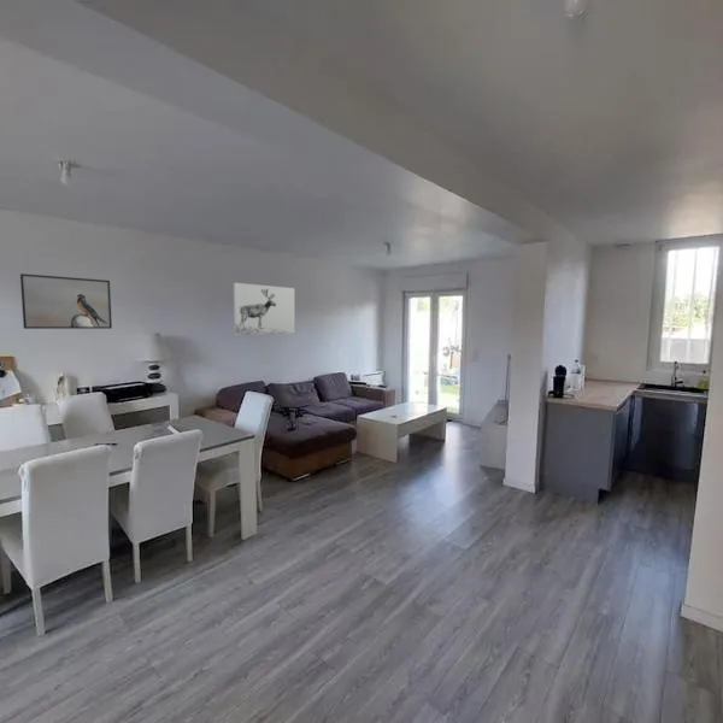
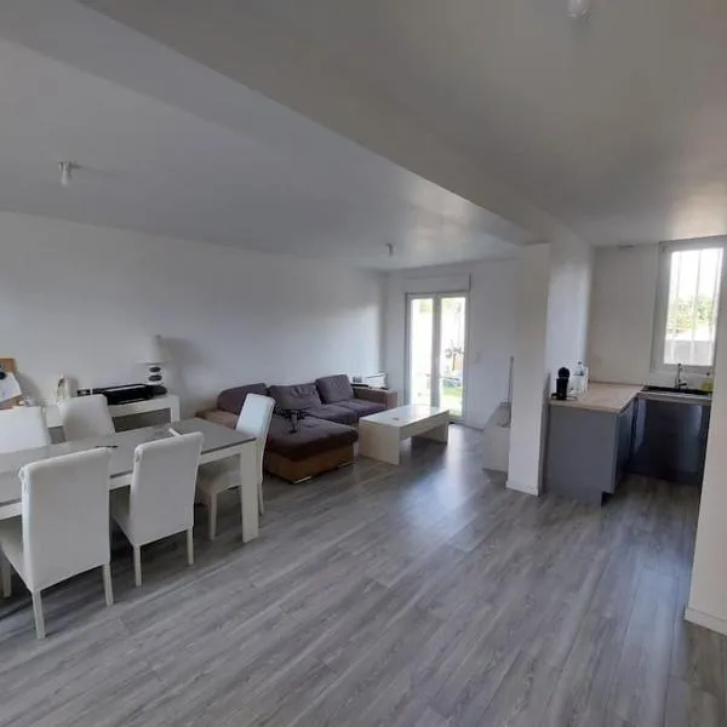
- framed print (69, 302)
- wall art (265, 310)
